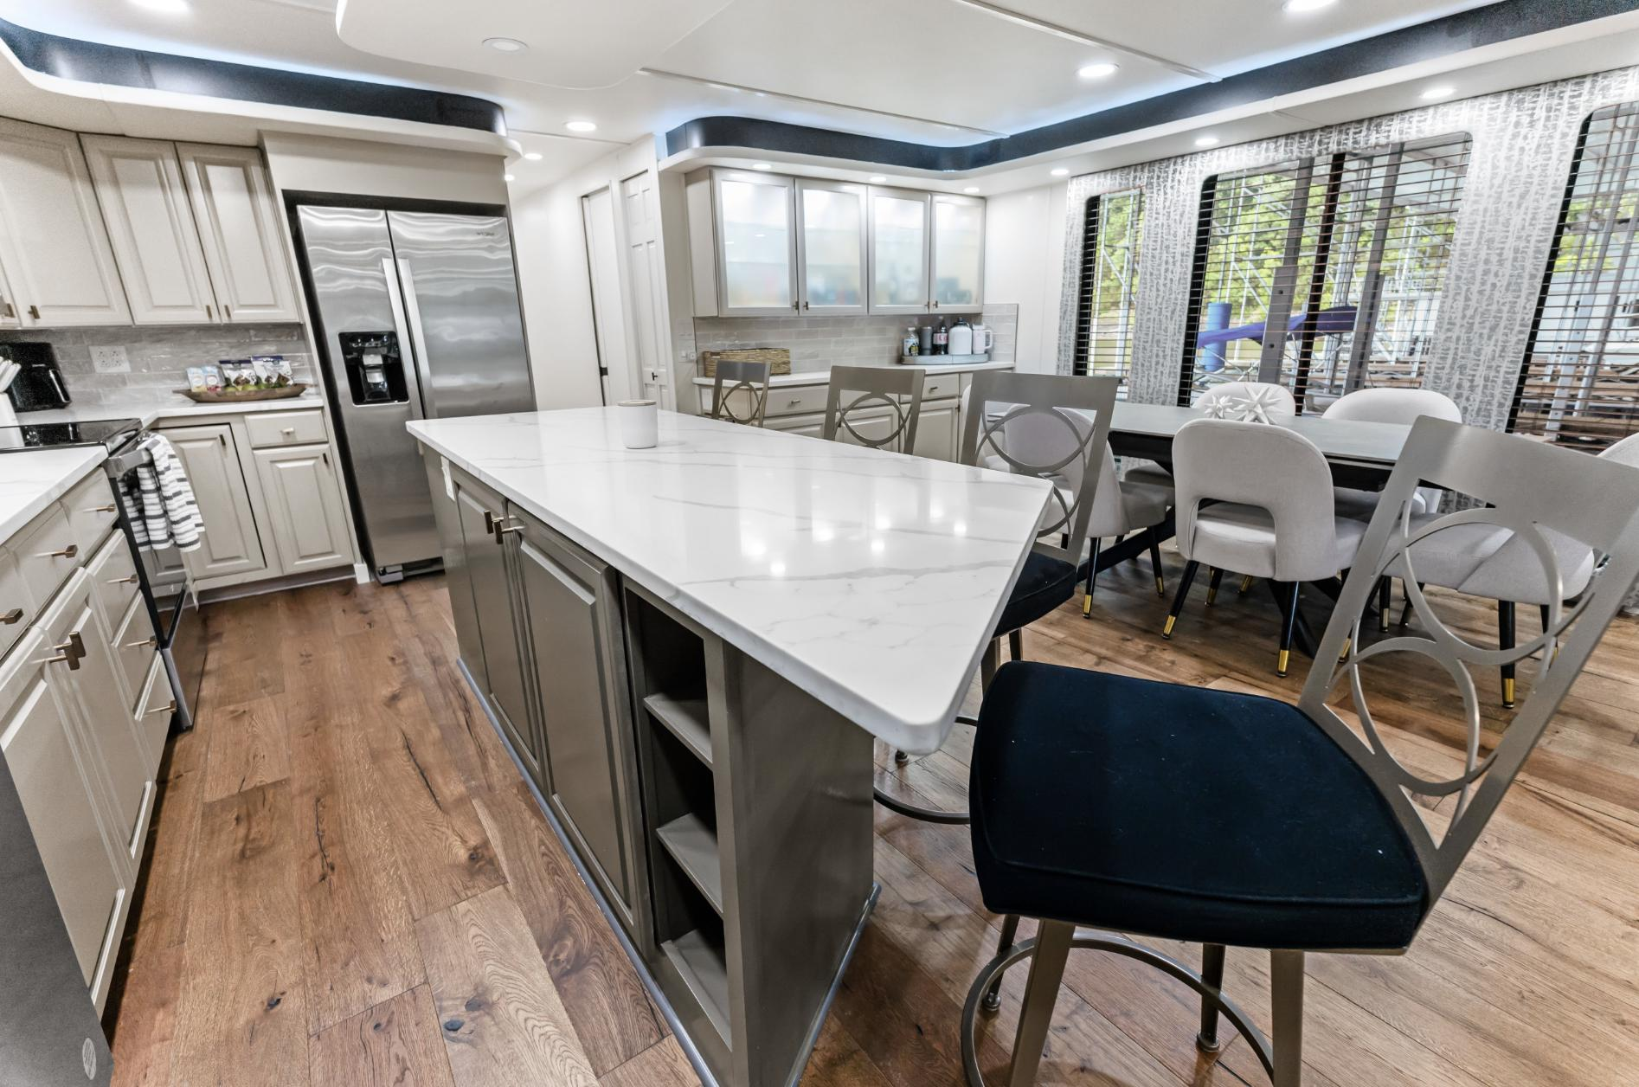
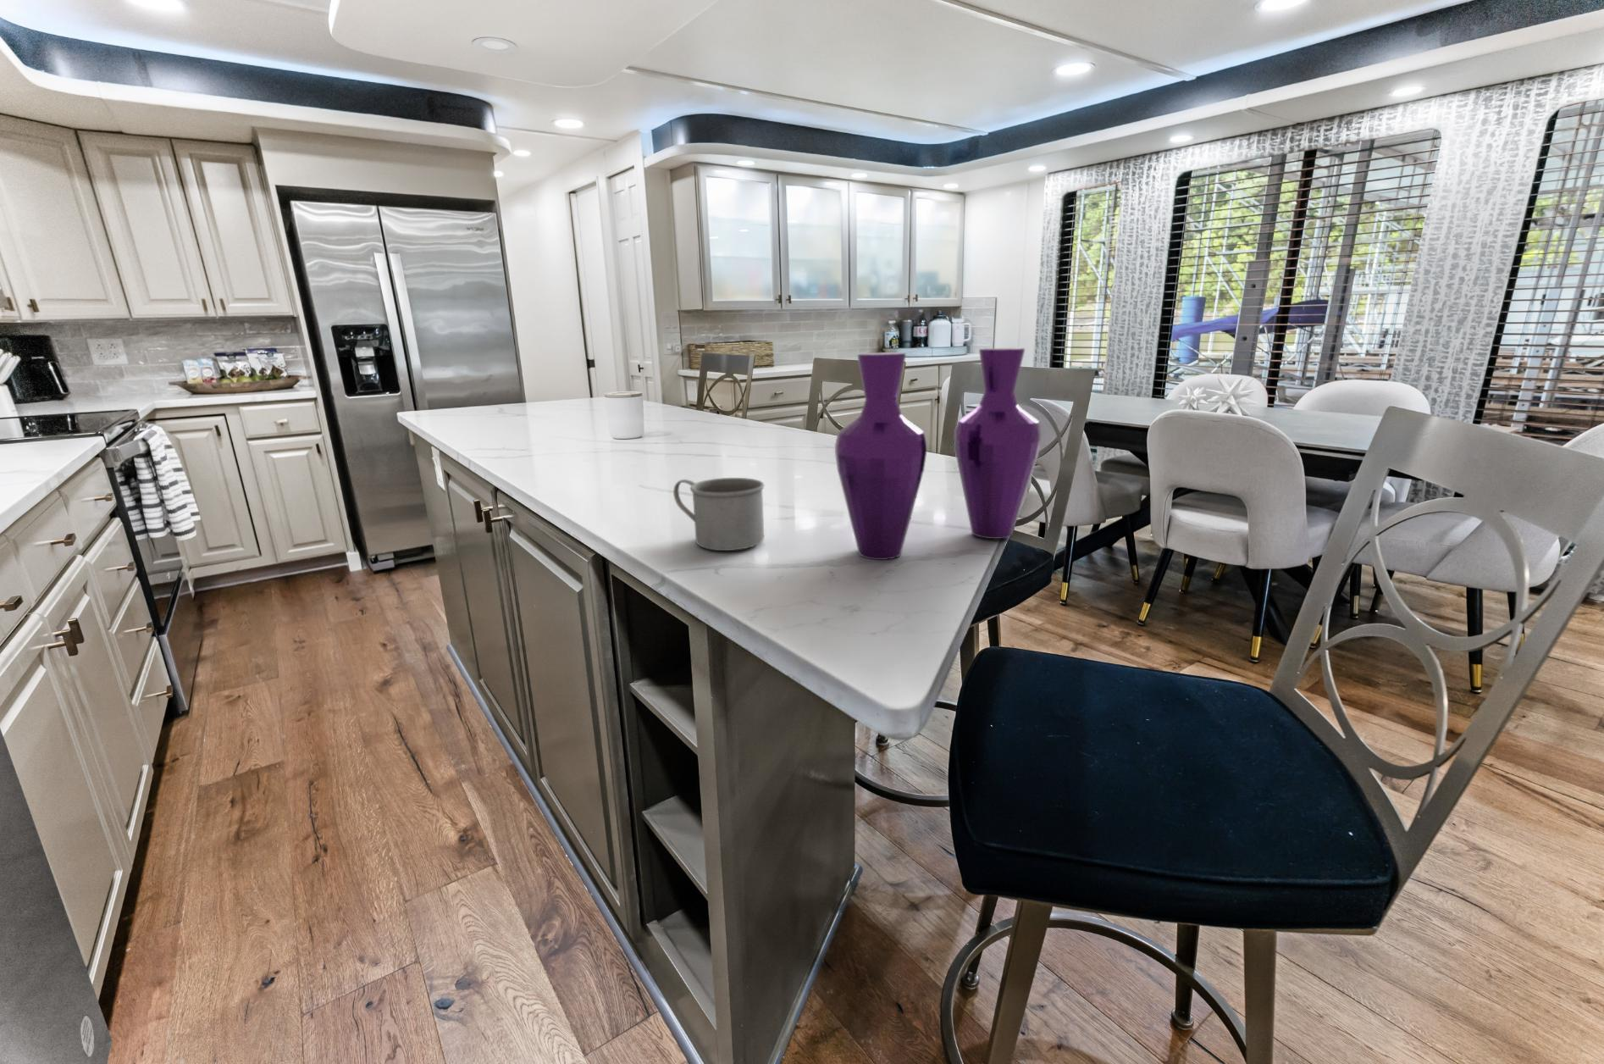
+ vase (956, 450)
+ mug (722, 512)
